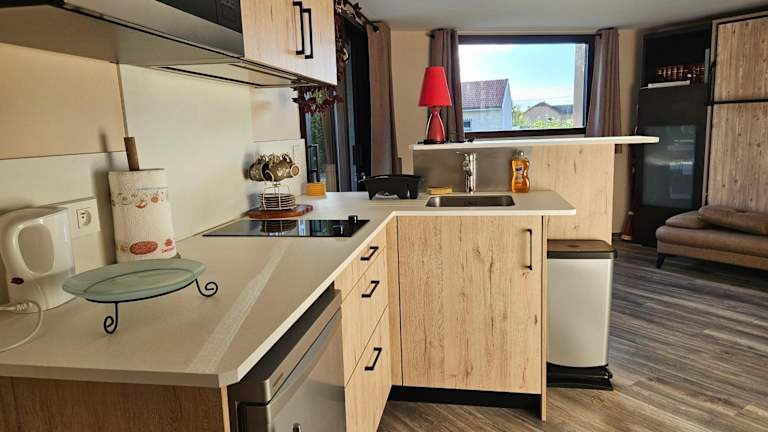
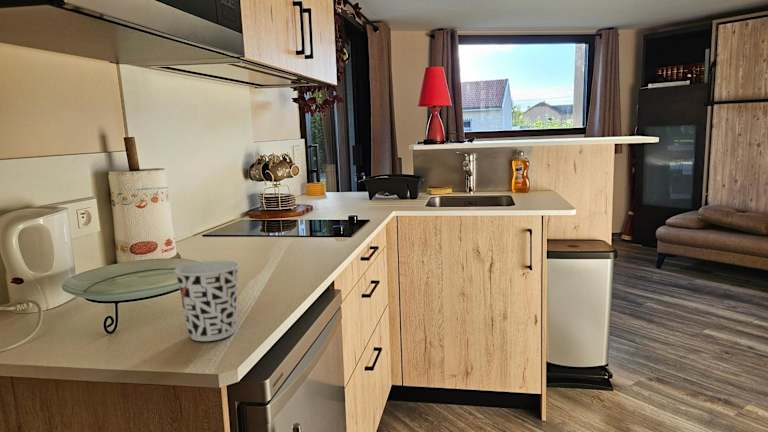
+ cup (209, 300)
